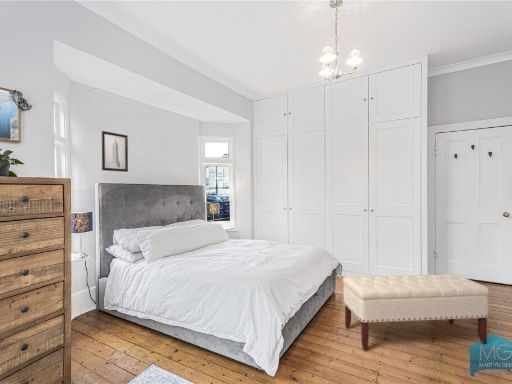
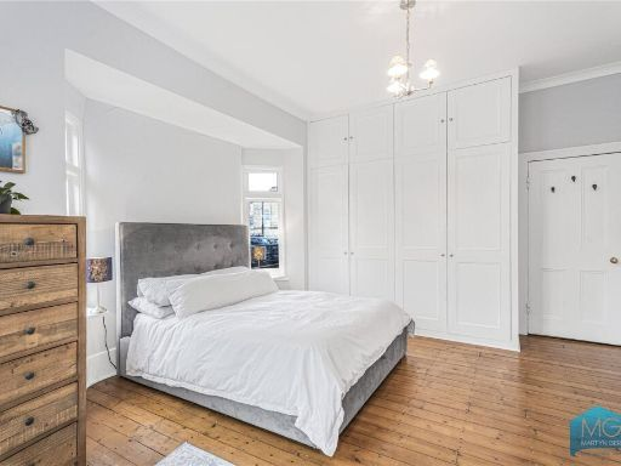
- wall art (115, 152)
- bench (411, 307)
